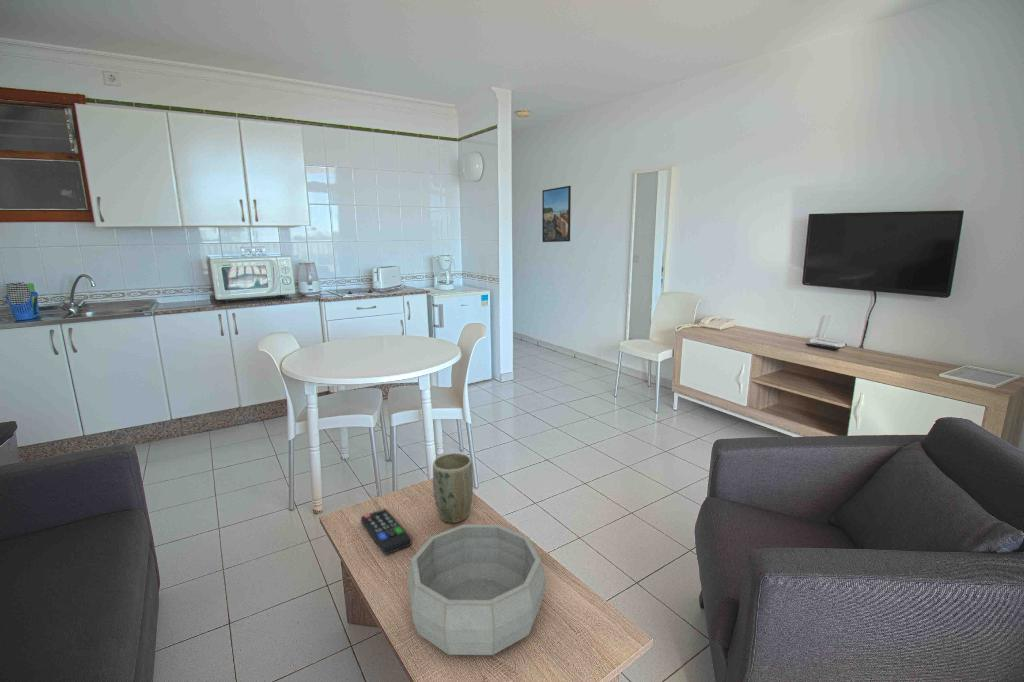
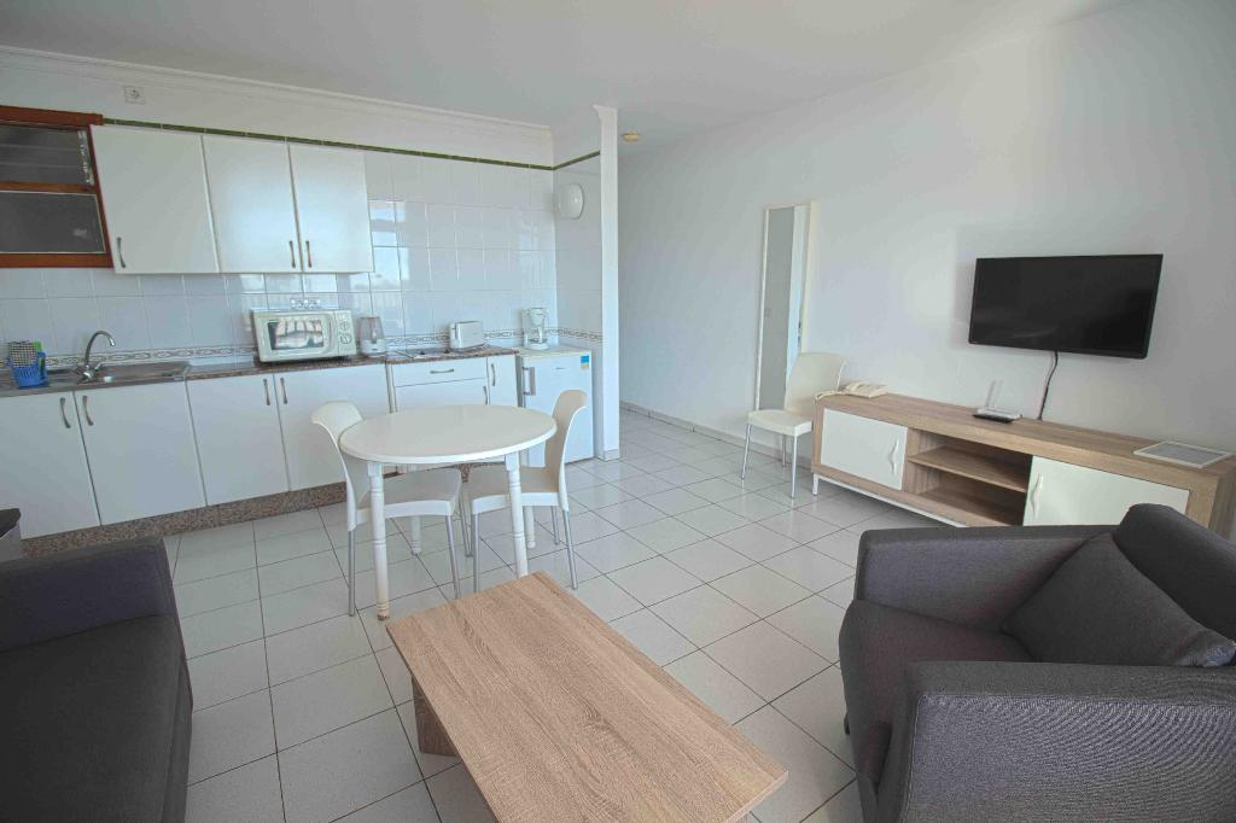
- decorative bowl (476, 587)
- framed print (555, 215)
- plant pot (453, 488)
- remote control (385, 529)
